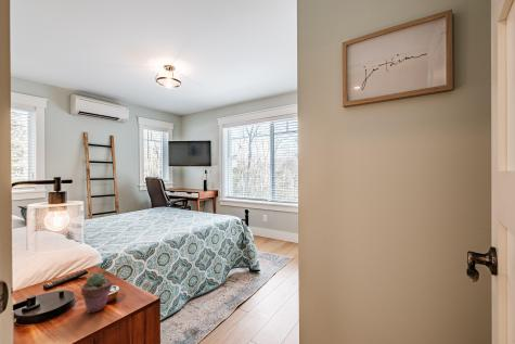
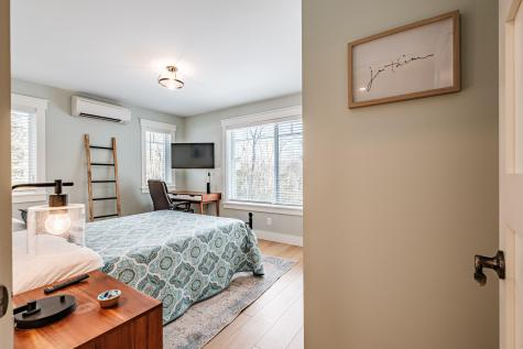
- potted succulent (96, 290)
